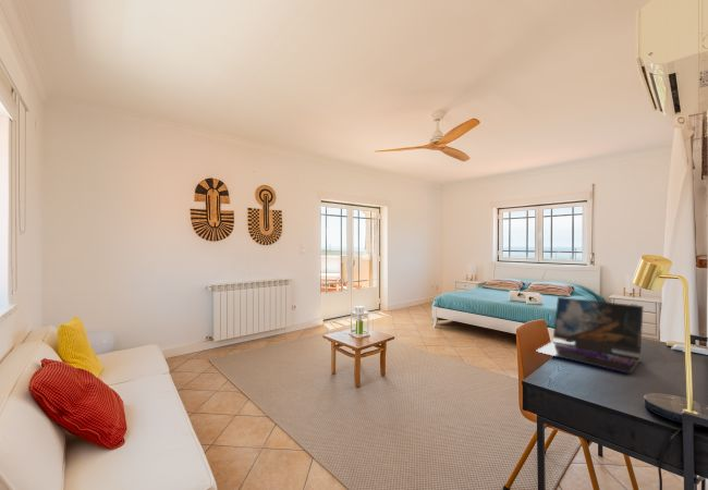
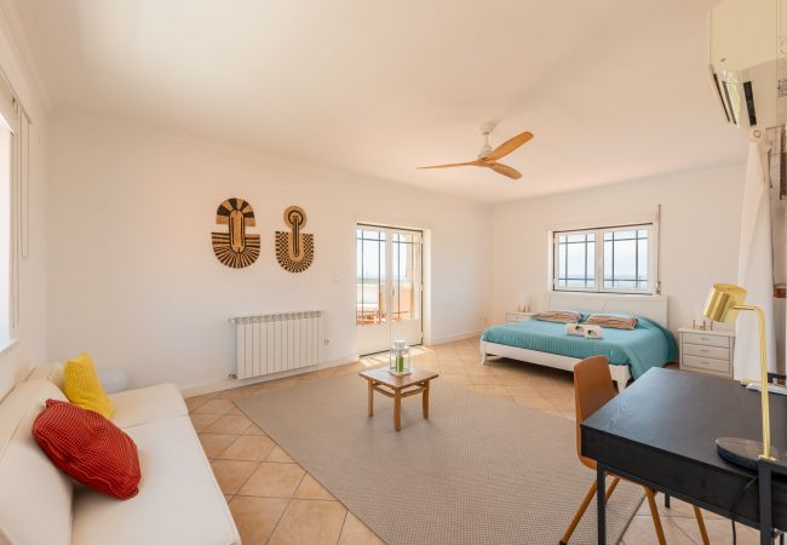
- laptop (588, 330)
